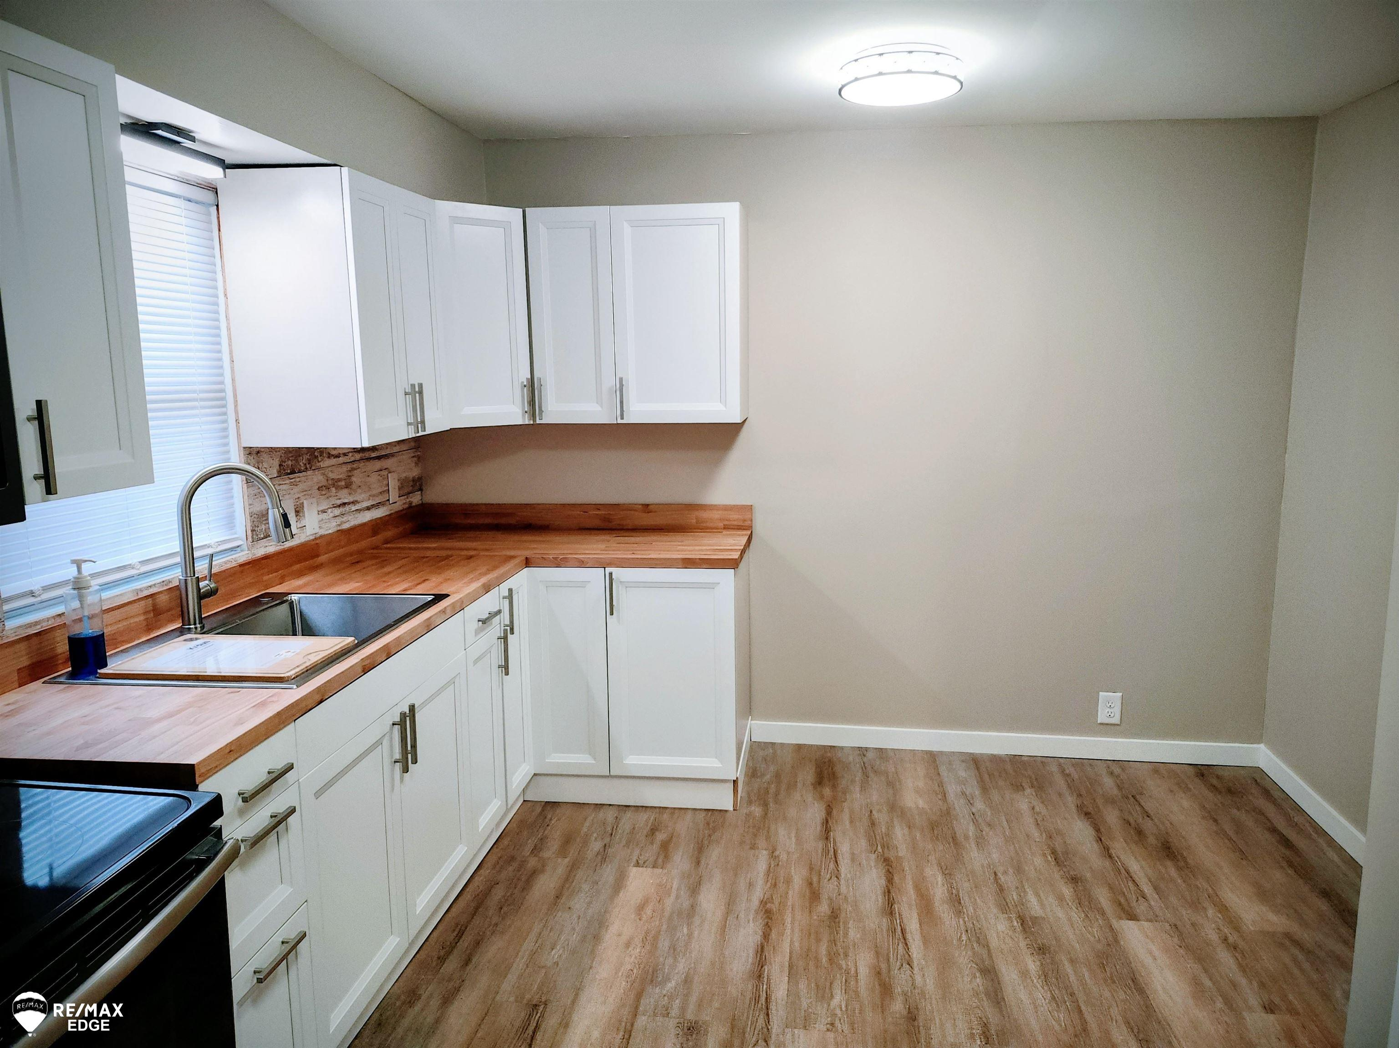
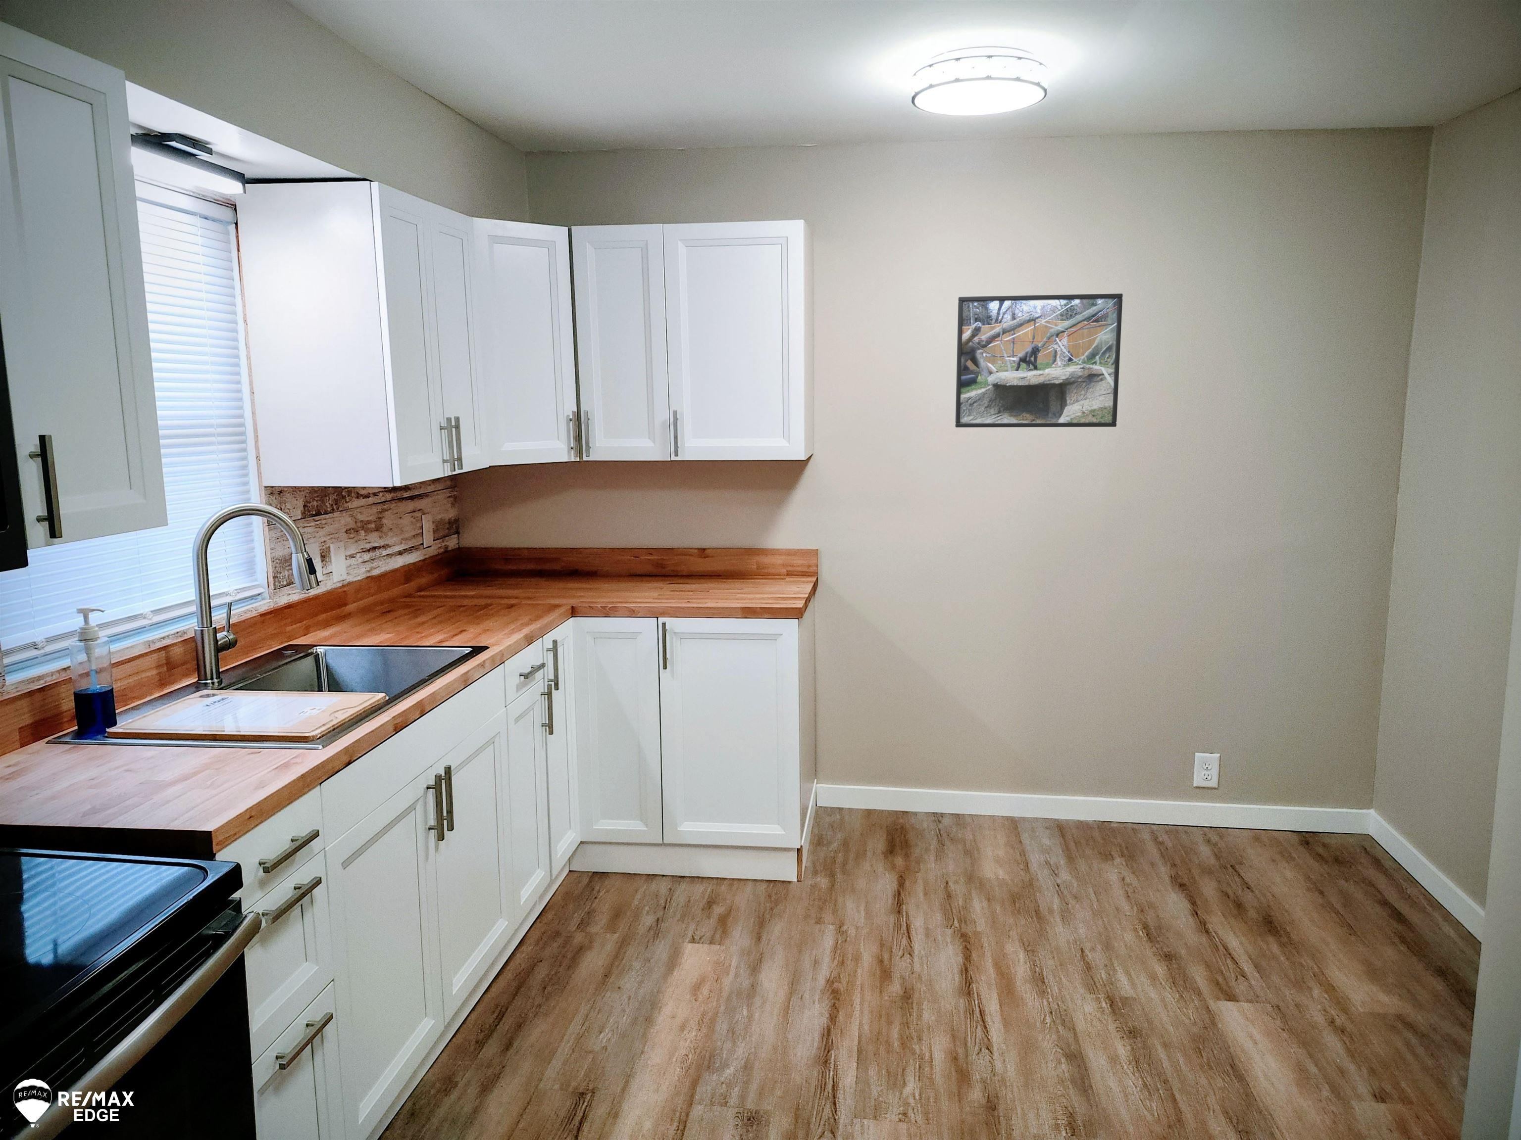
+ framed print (1037, 362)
